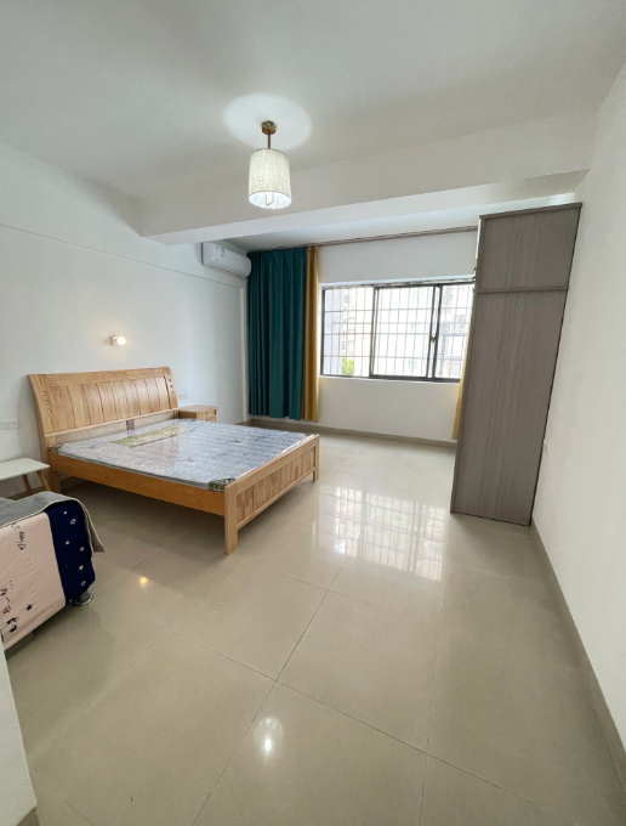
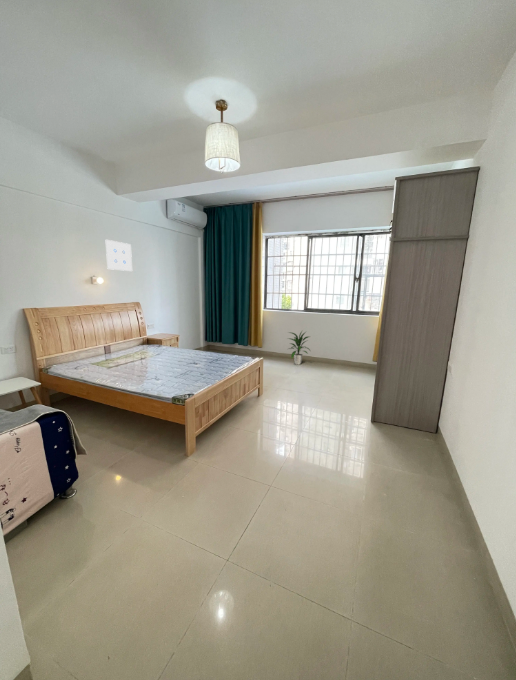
+ wall art (119, 256)
+ indoor plant (298, 346)
